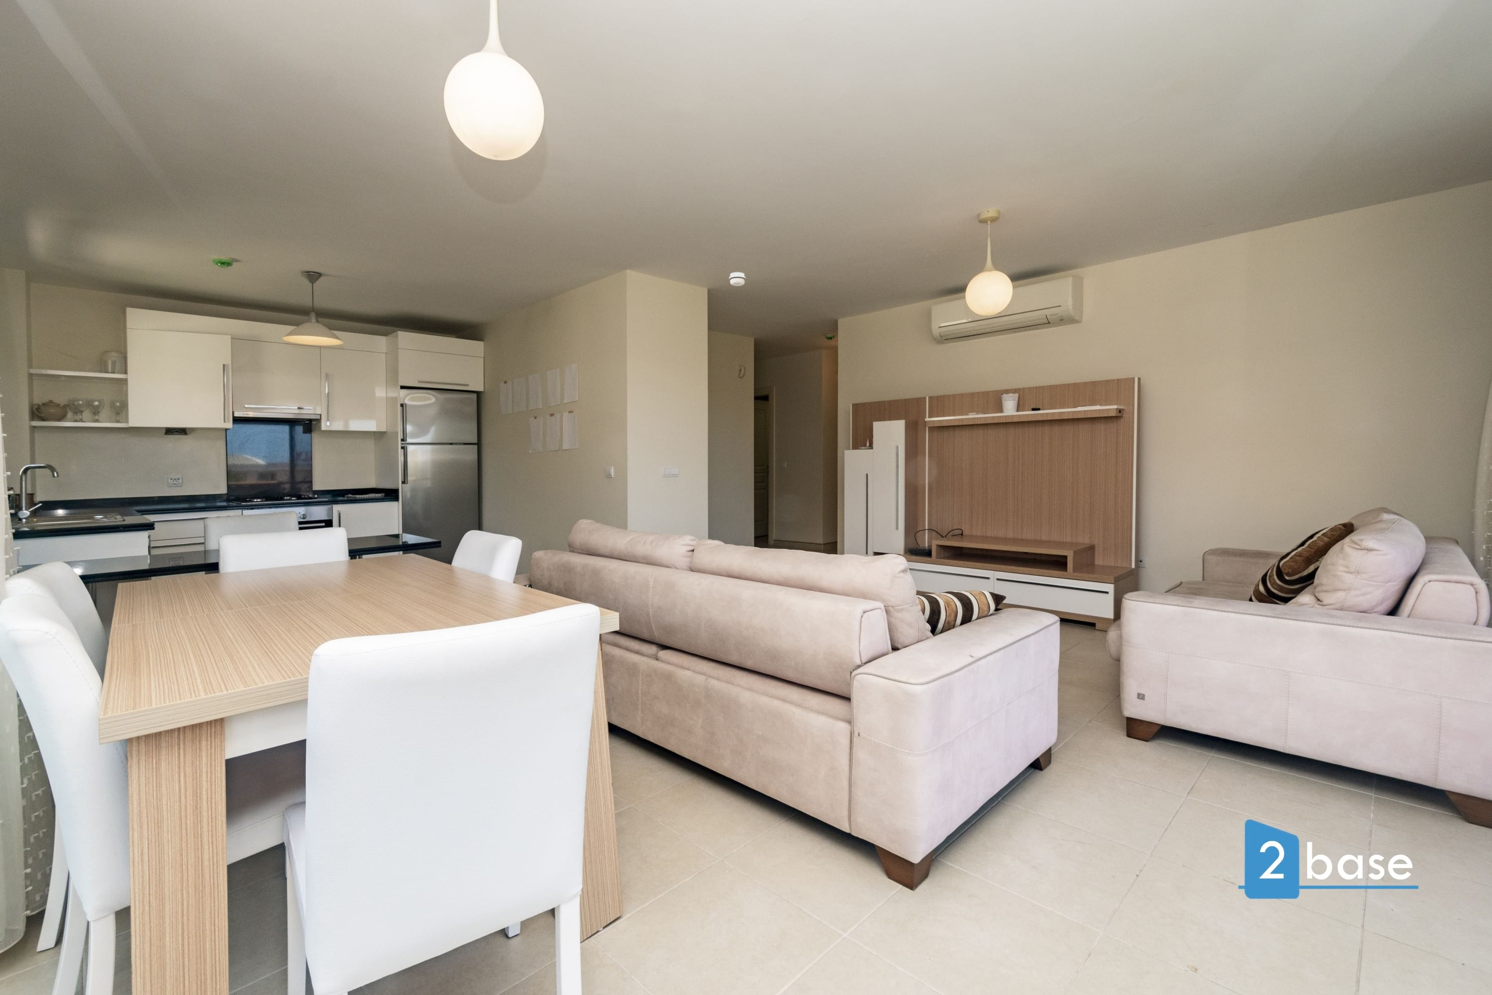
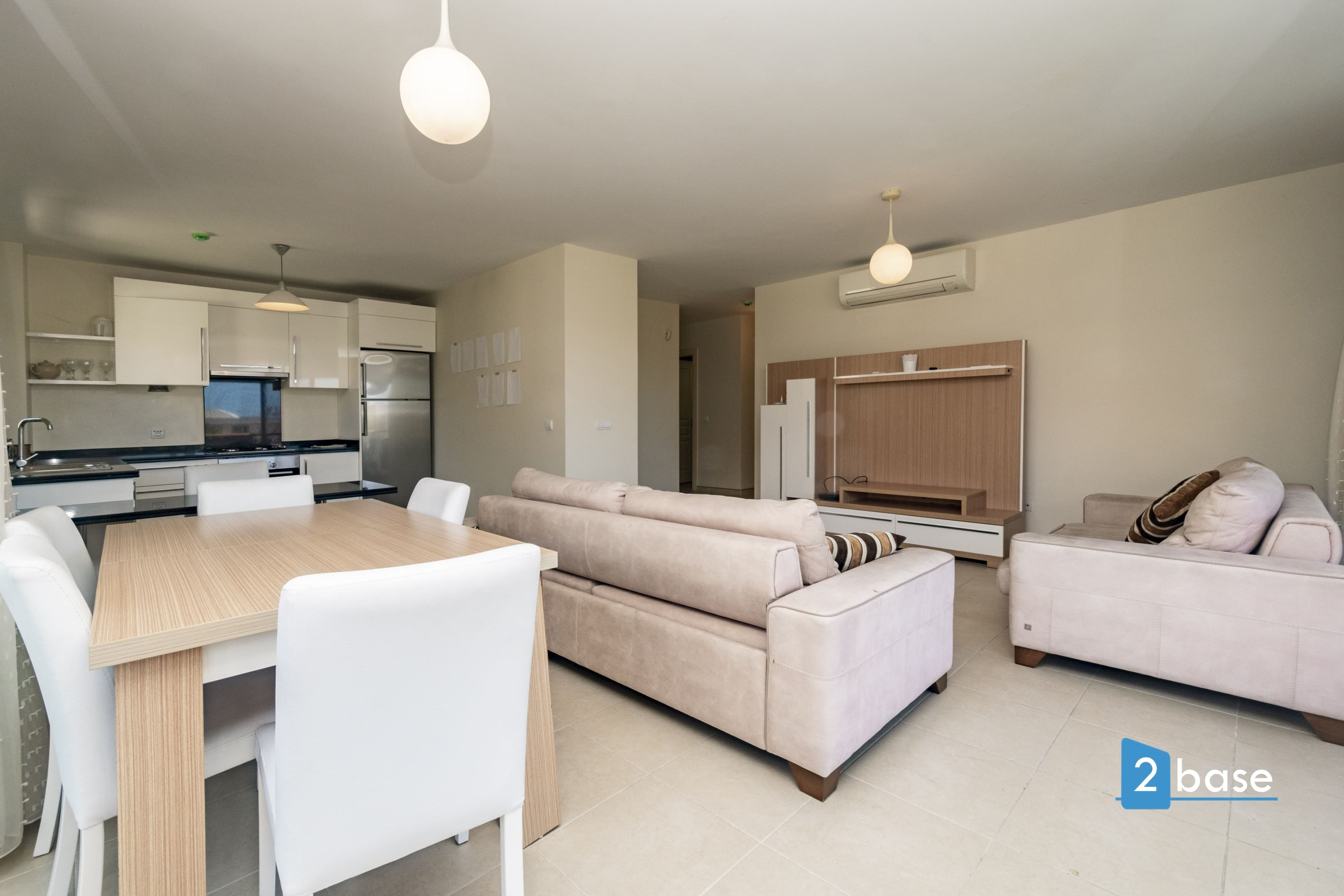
- smoke detector (737, 279)
